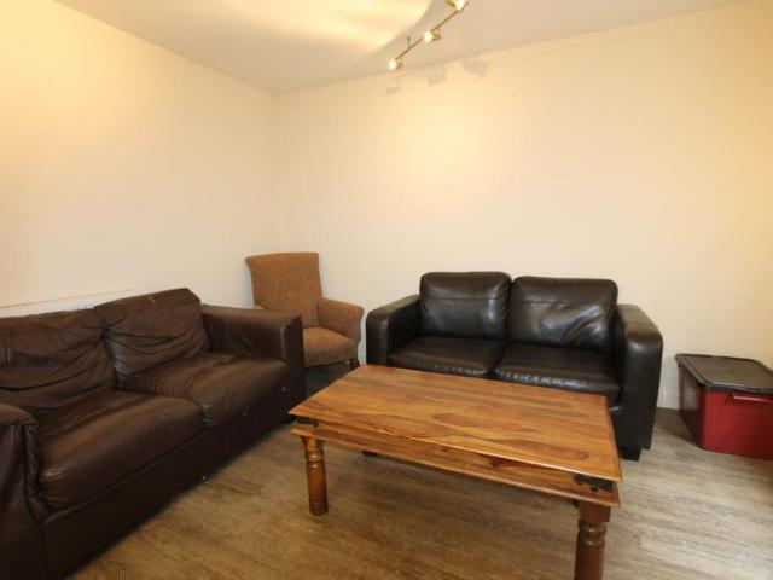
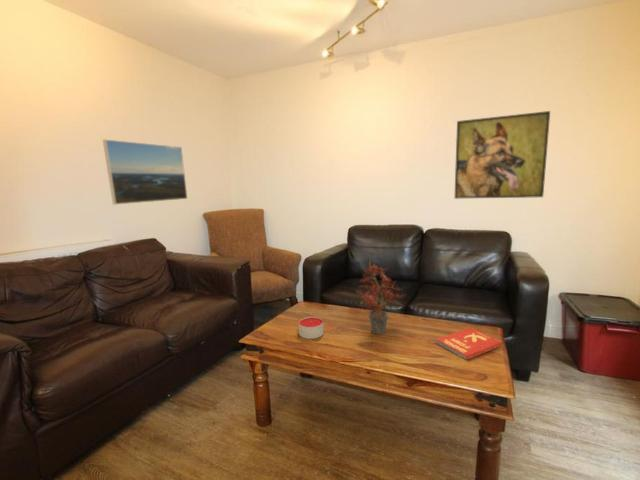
+ book (468, 342)
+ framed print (150, 173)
+ candle (311, 327)
+ potted plant (377, 291)
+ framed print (498, 158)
